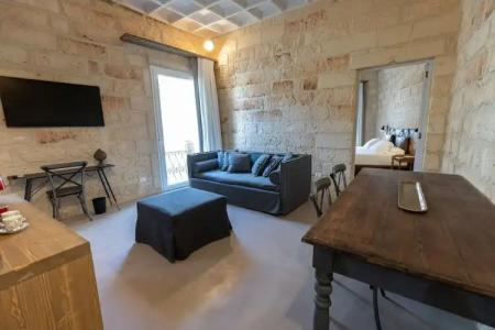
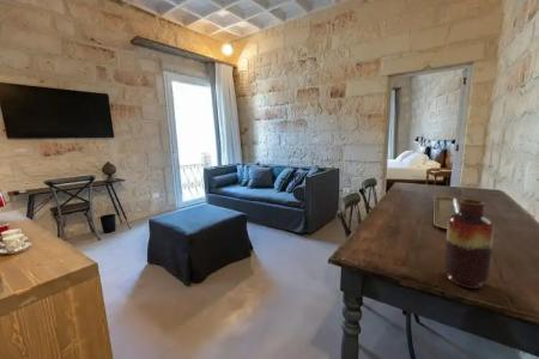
+ vase (467, 242)
